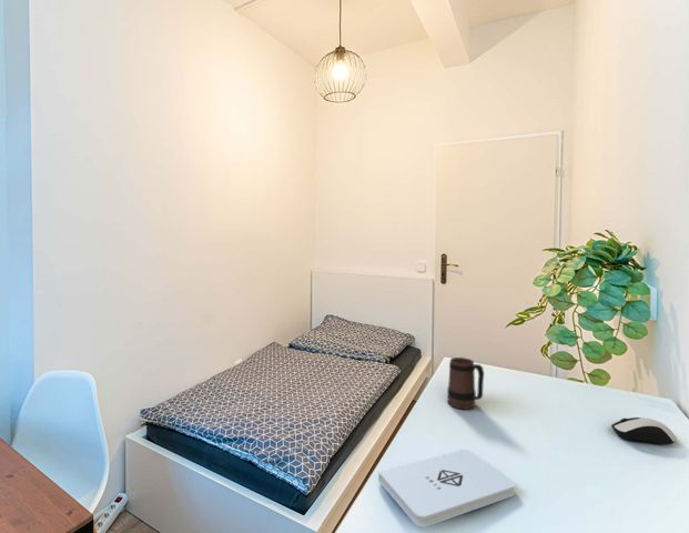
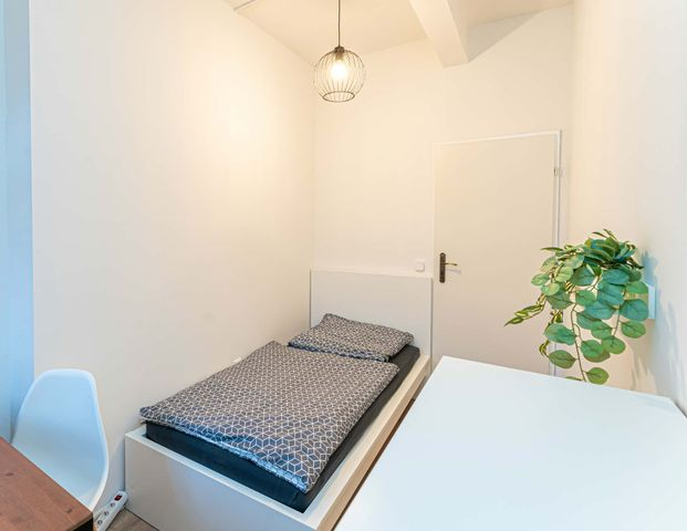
- computer mouse (642, 428)
- mug (465, 383)
- notepad (446, 482)
